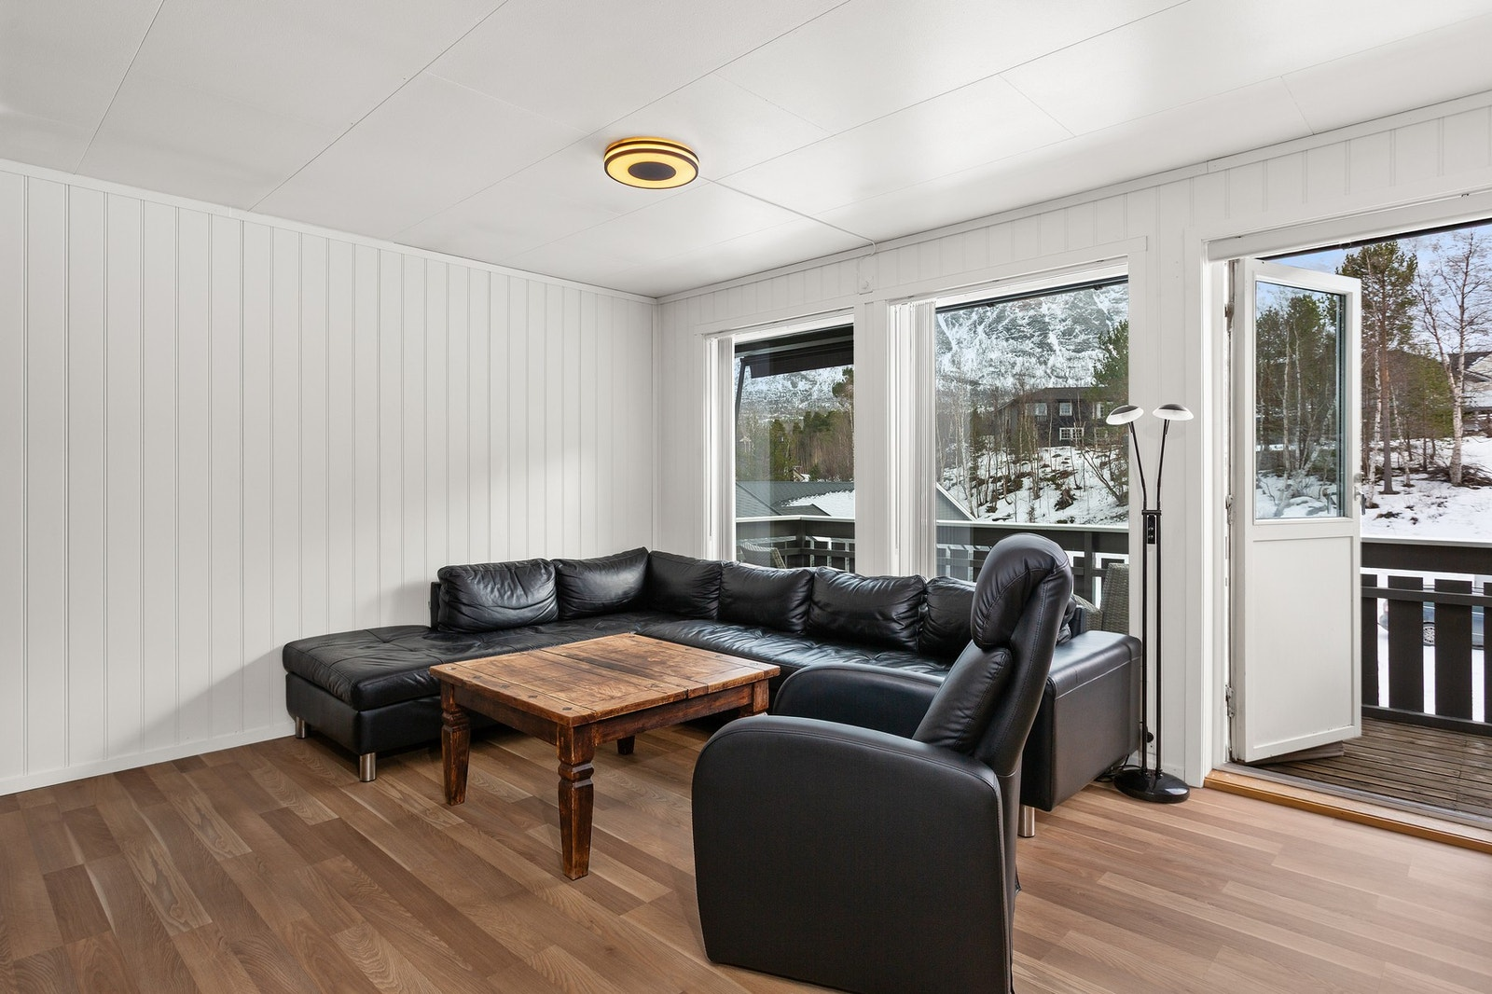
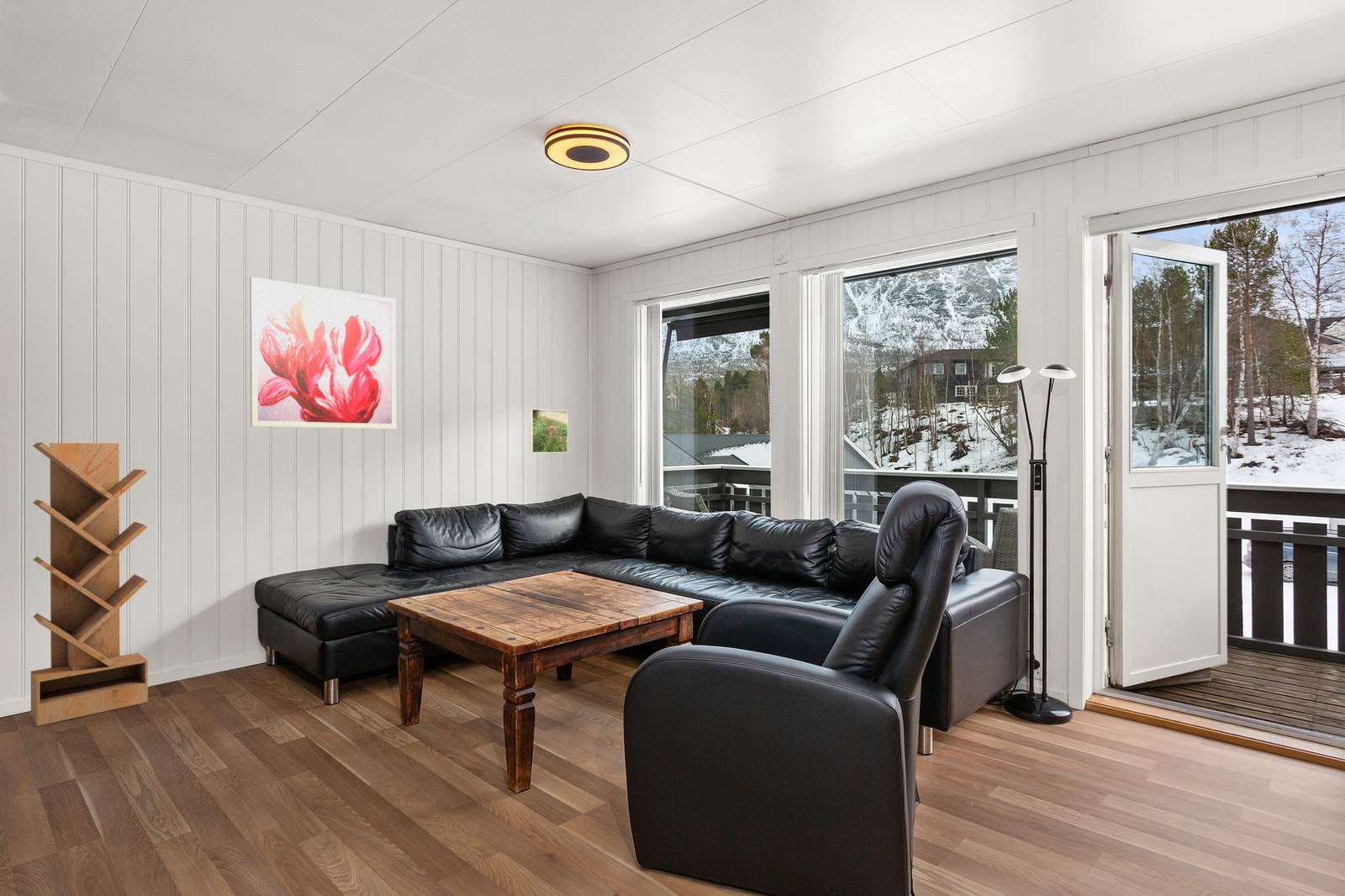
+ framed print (549, 431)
+ bookshelf (90, 575)
+ wall art (328, 358)
